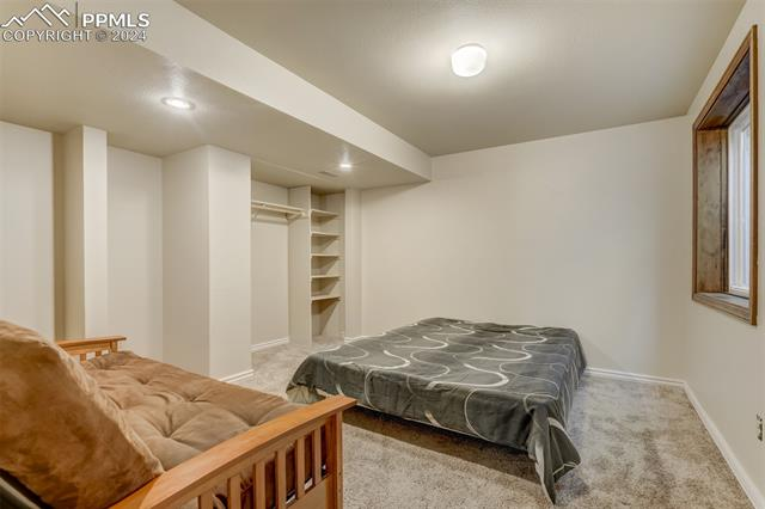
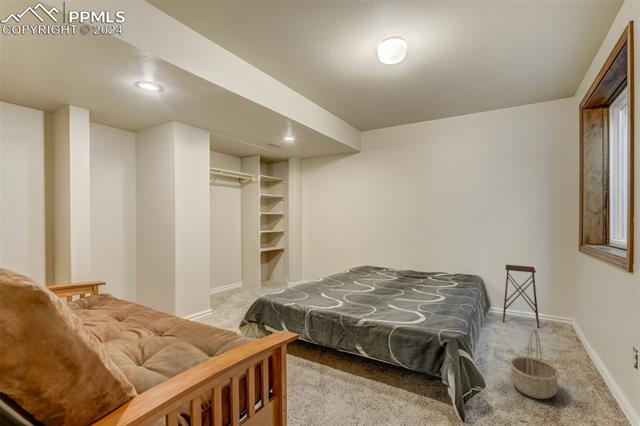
+ side table (520, 293)
+ basket (533, 359)
